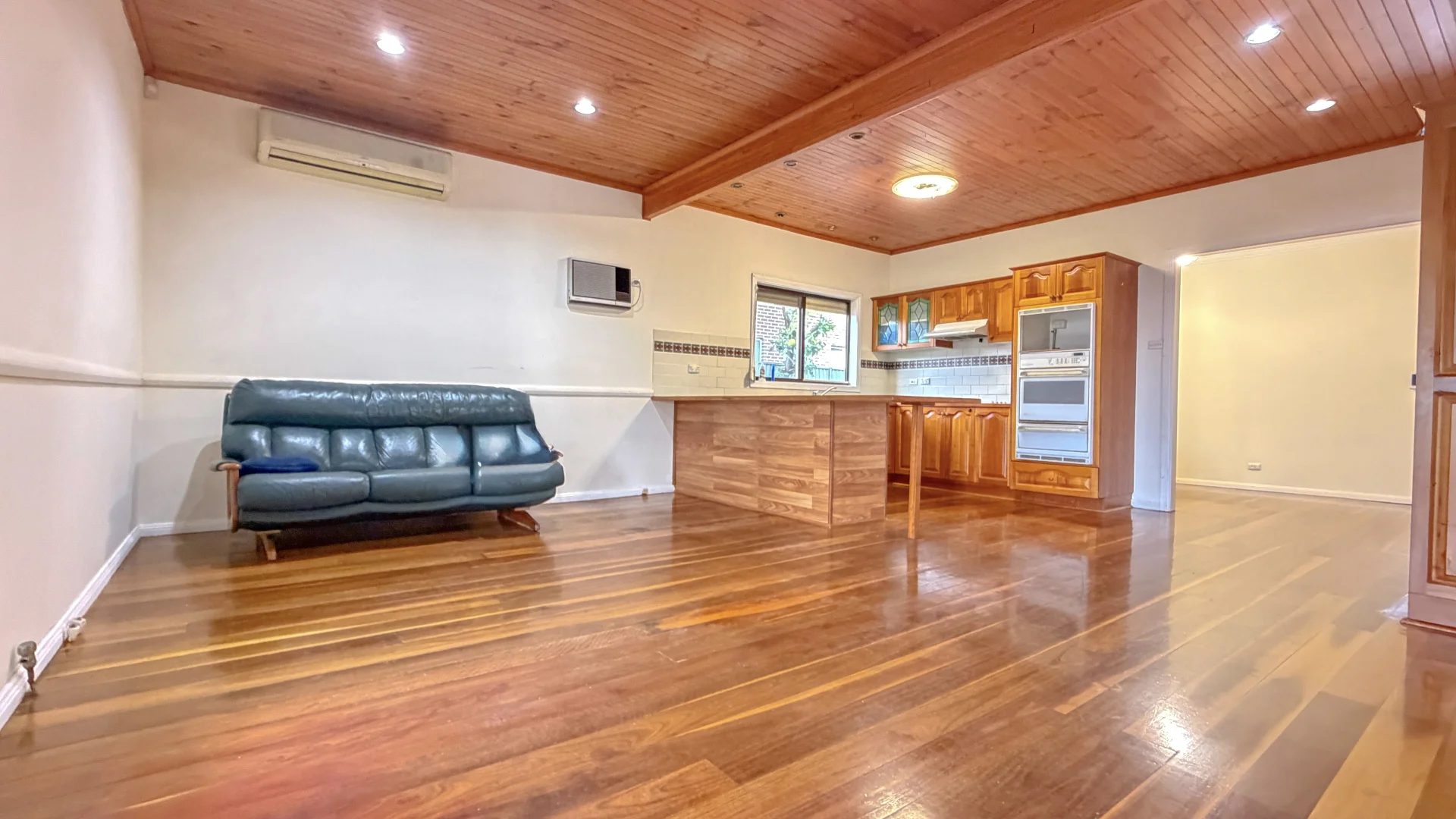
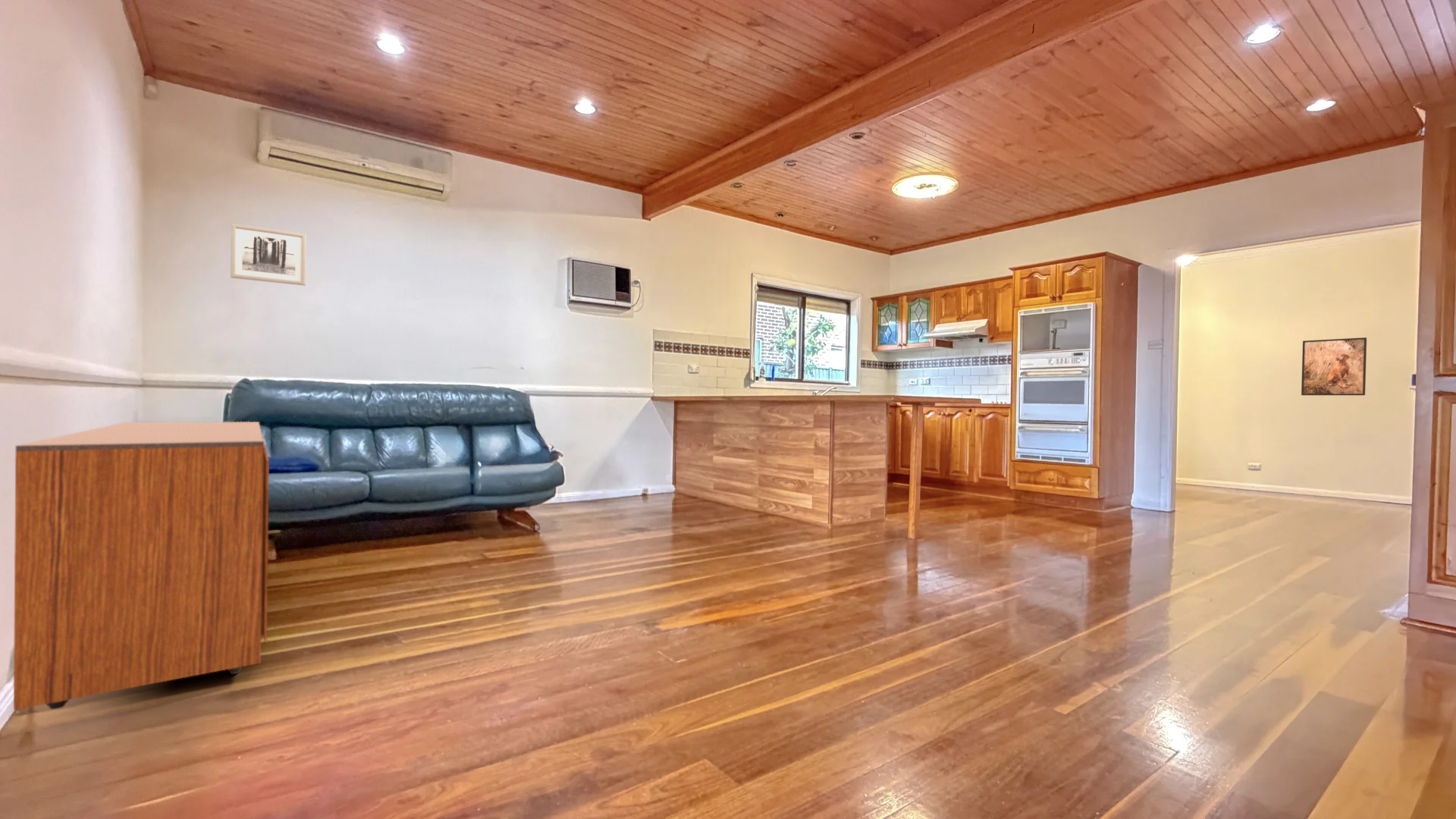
+ sideboard (180, 523)
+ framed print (1332, 367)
+ wall art (269, 255)
